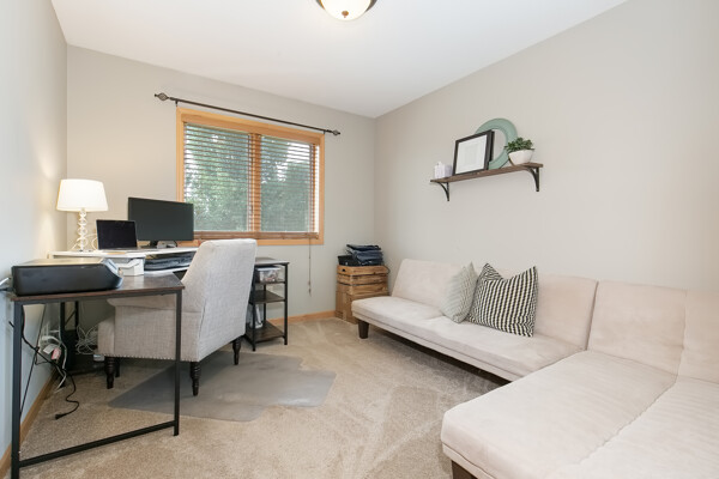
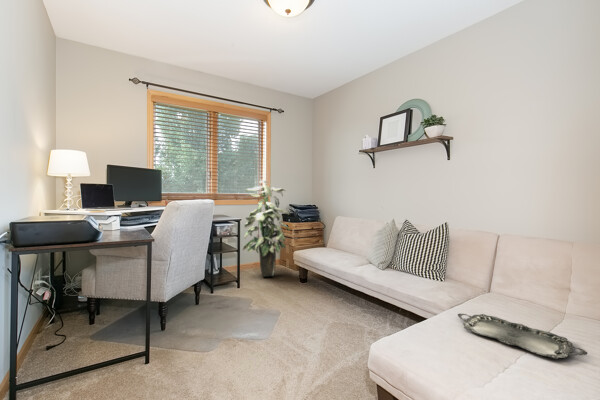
+ serving tray (513, 333)
+ indoor plant (265, 227)
